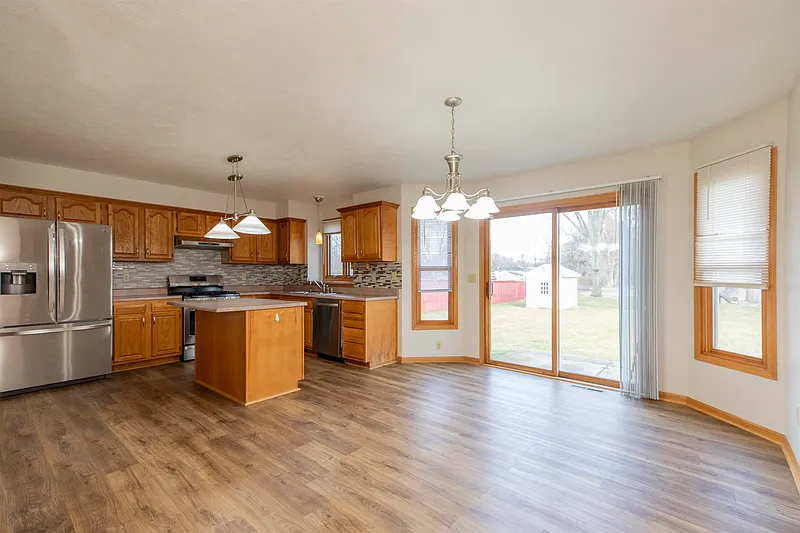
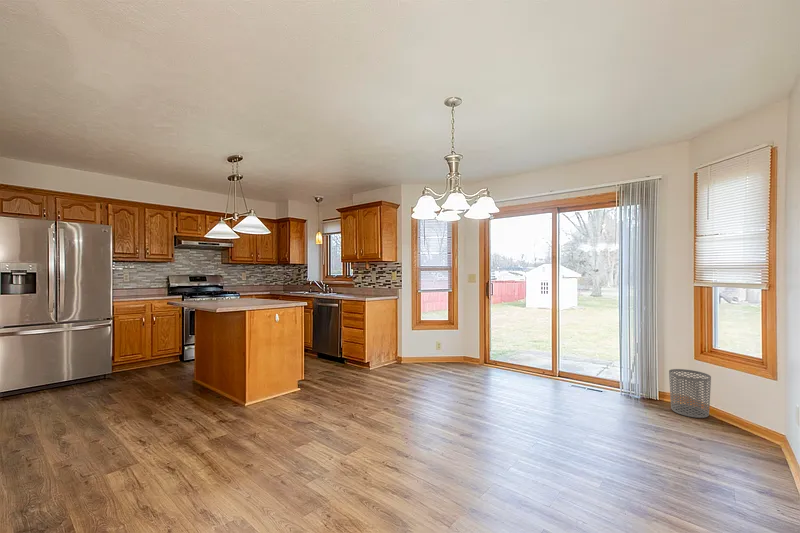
+ waste bin (689, 393)
